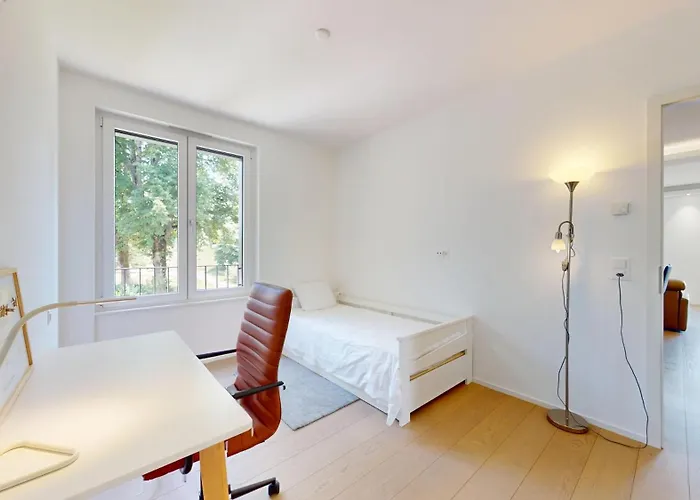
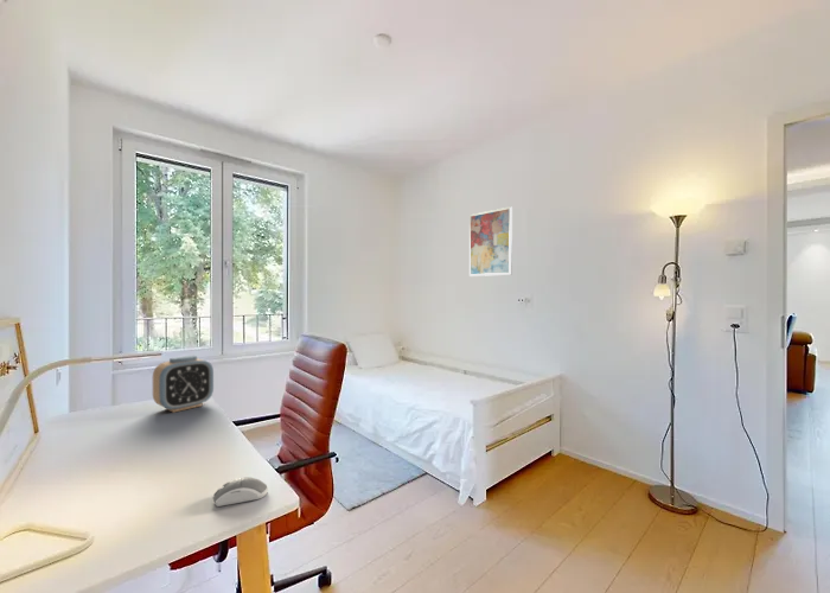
+ computer mouse (241, 487)
+ wall art (490, 243)
+ alarm clock (184, 382)
